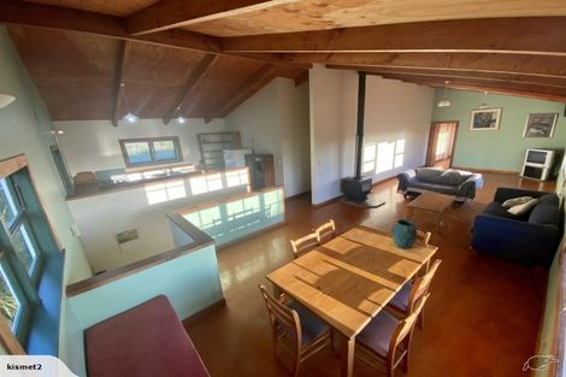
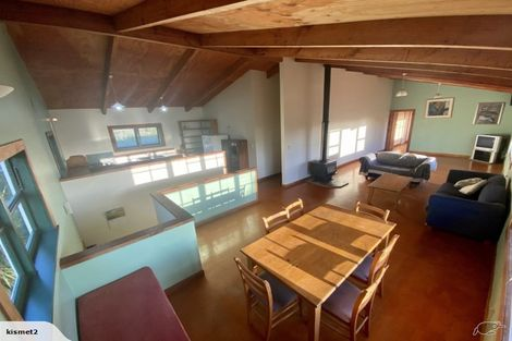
- vase (403, 234)
